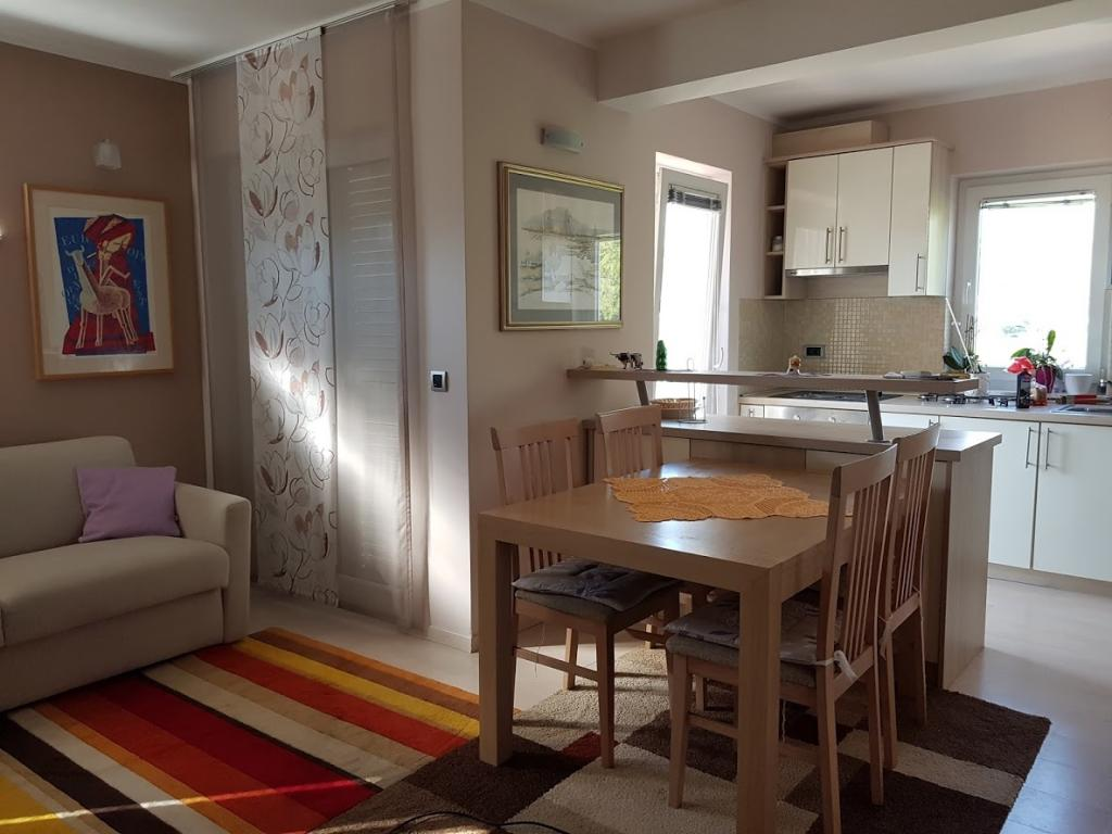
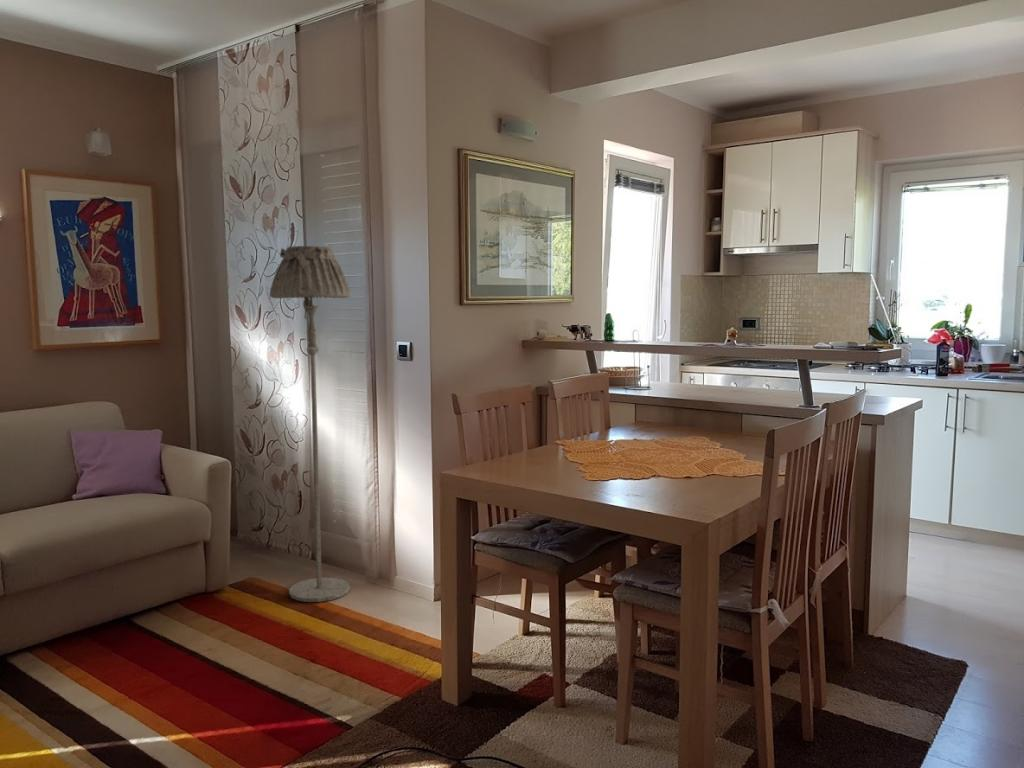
+ floor lamp (314, 422)
